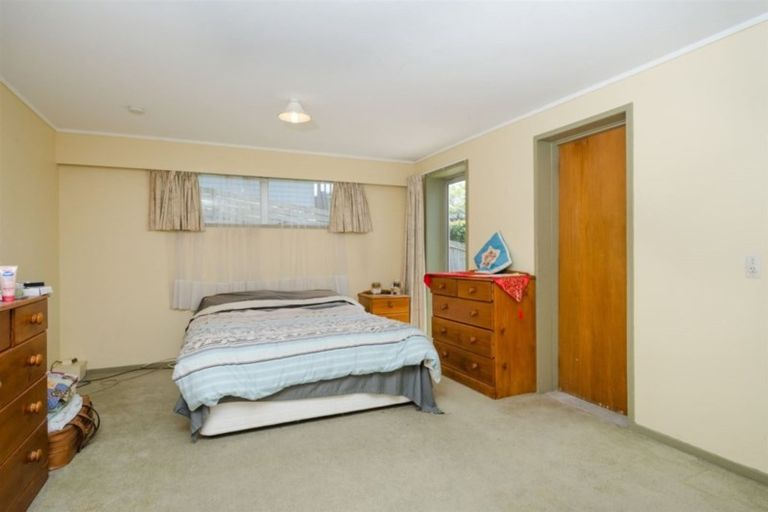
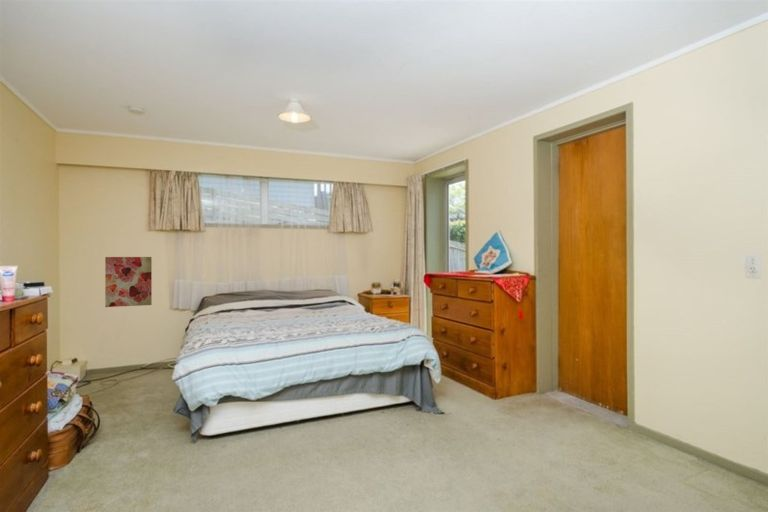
+ wall art (128, 281)
